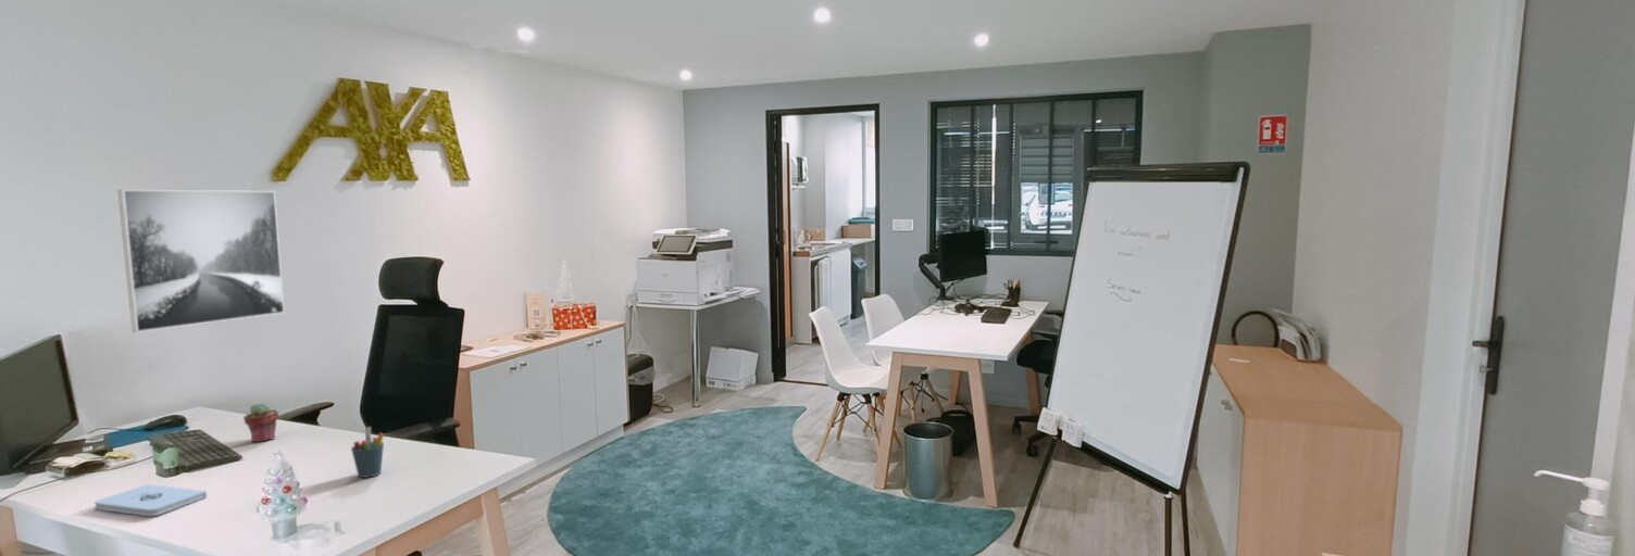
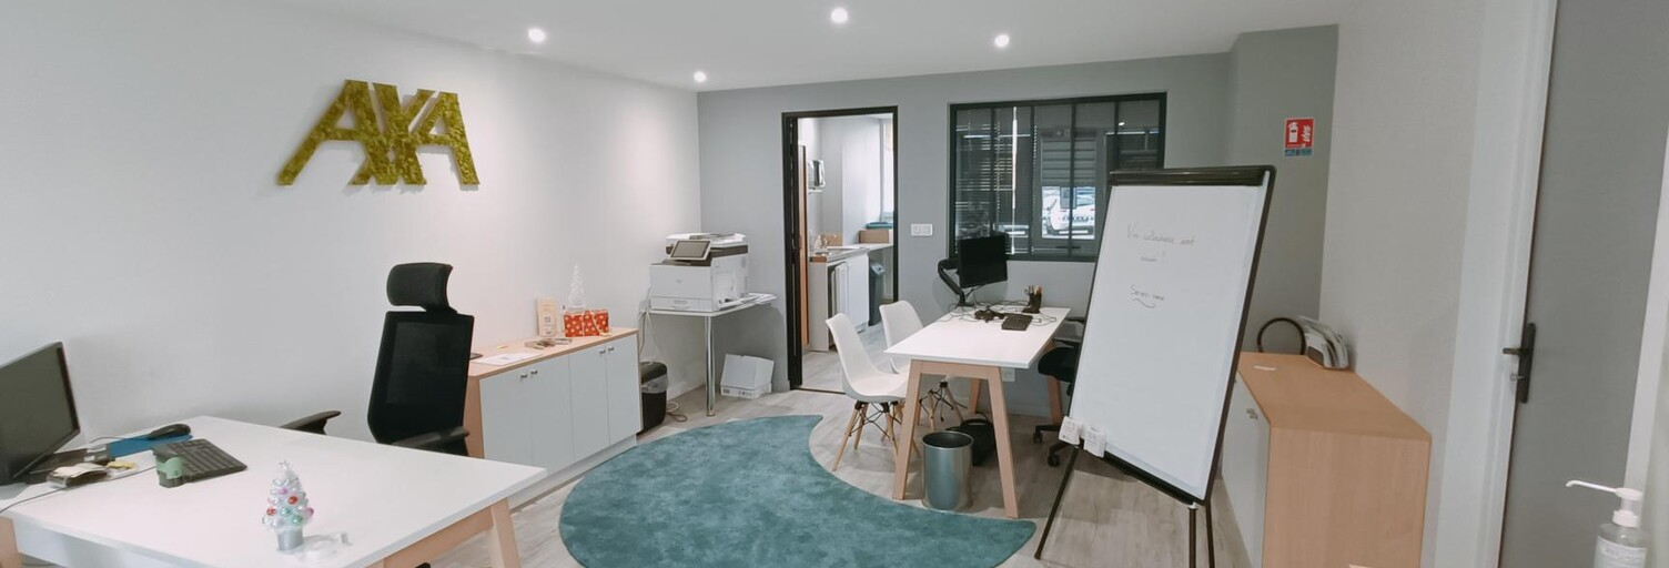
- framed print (208, 256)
- pen holder (369, 452)
- potted succulent (261, 420)
- notepad (150, 500)
